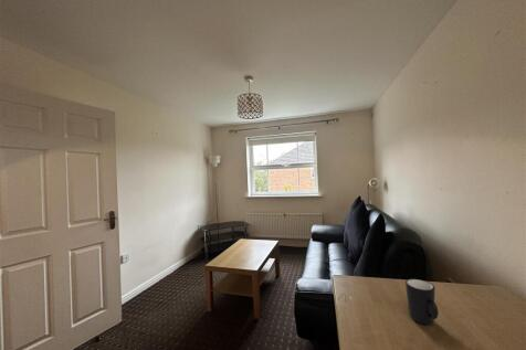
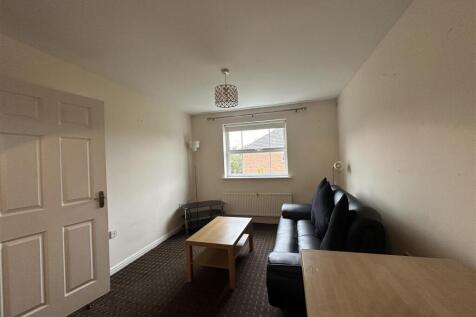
- mug (423, 304)
